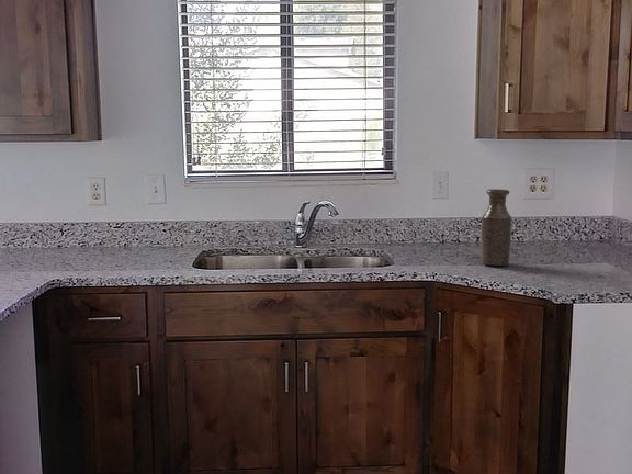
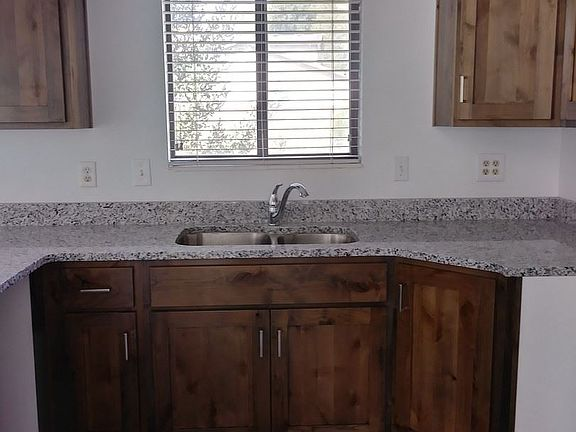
- bottle (496, 227)
